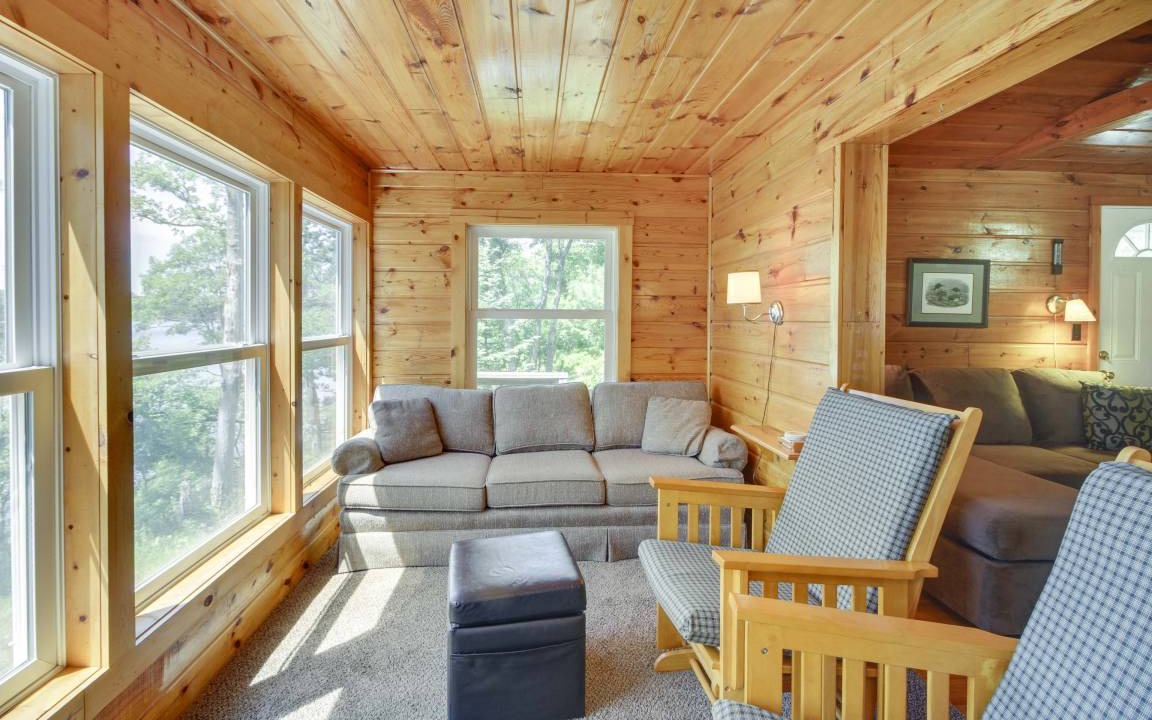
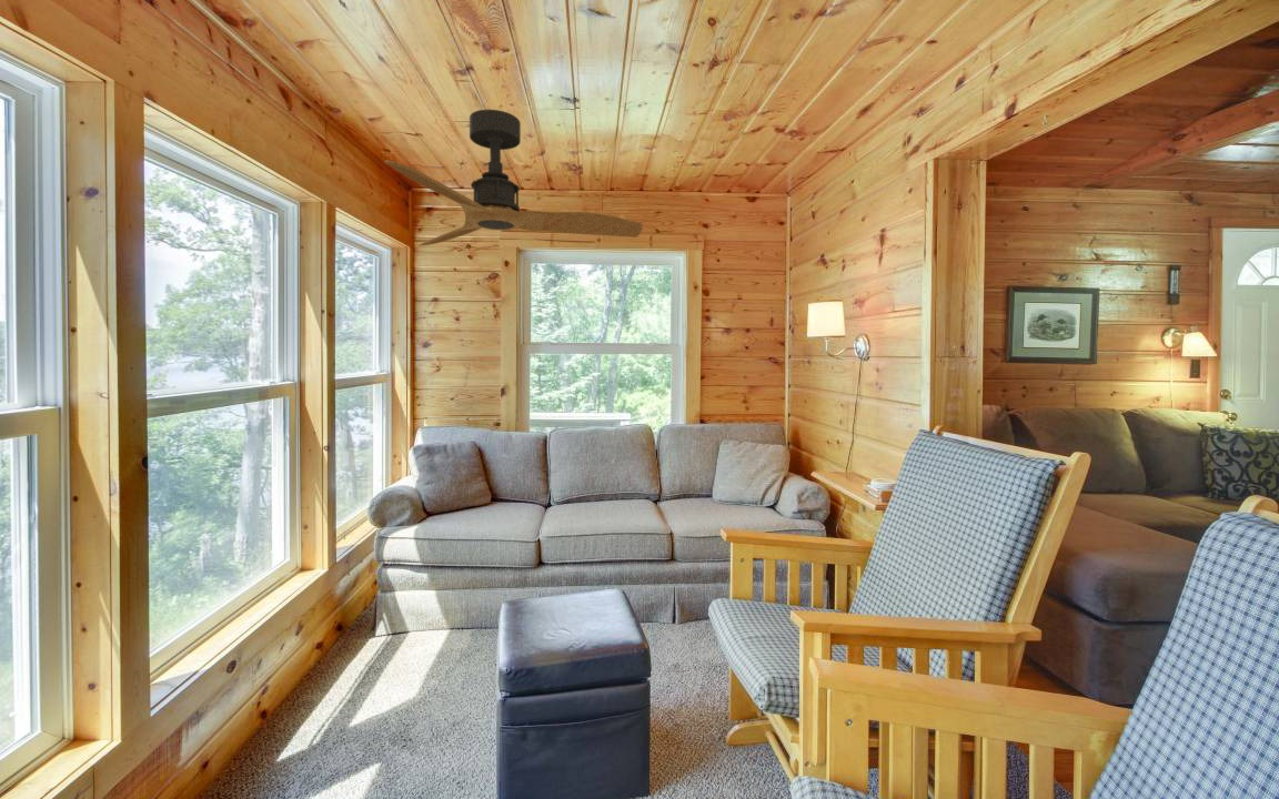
+ ceiling fan (517, 185)
